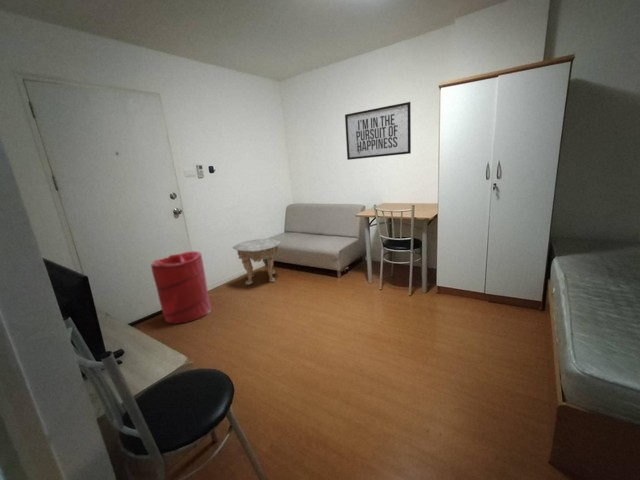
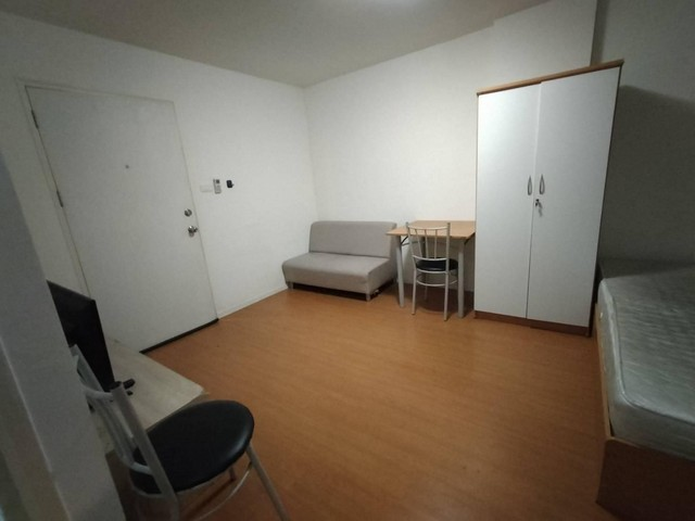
- side table (259, 260)
- laundry hamper (182, 284)
- mirror (376, 133)
